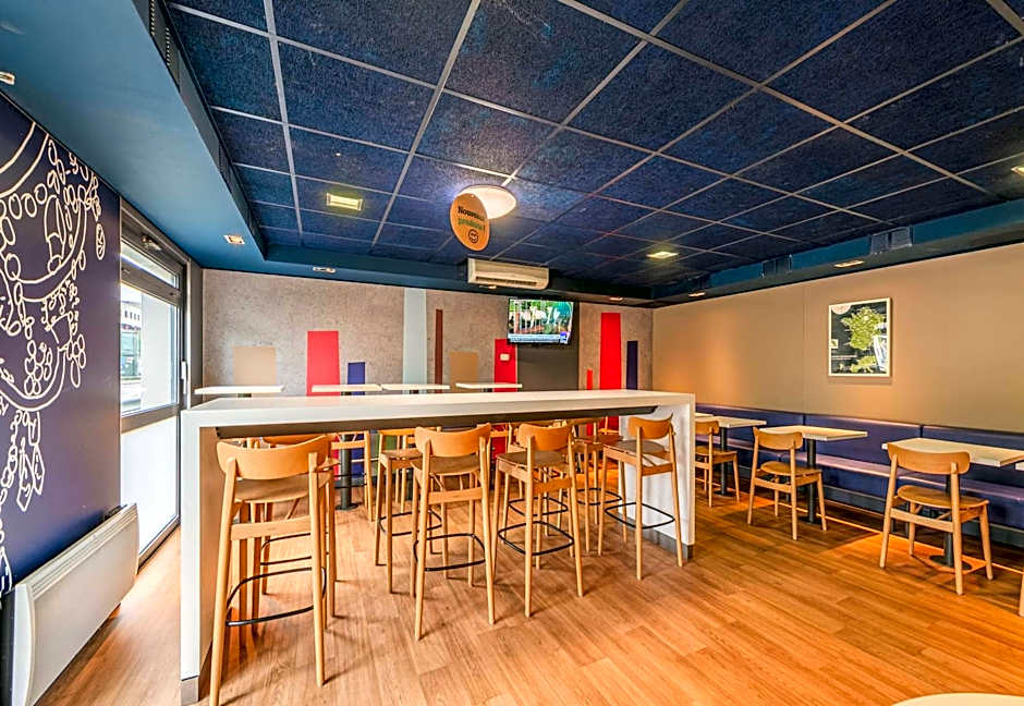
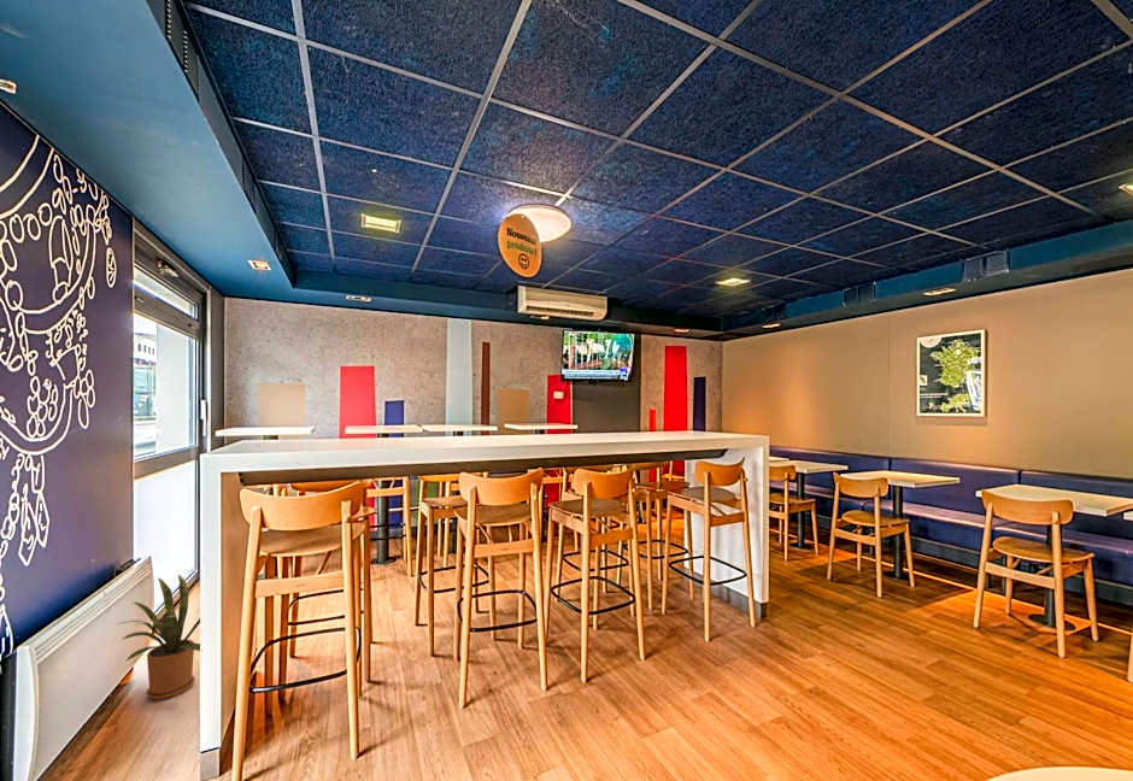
+ house plant (163, 639)
